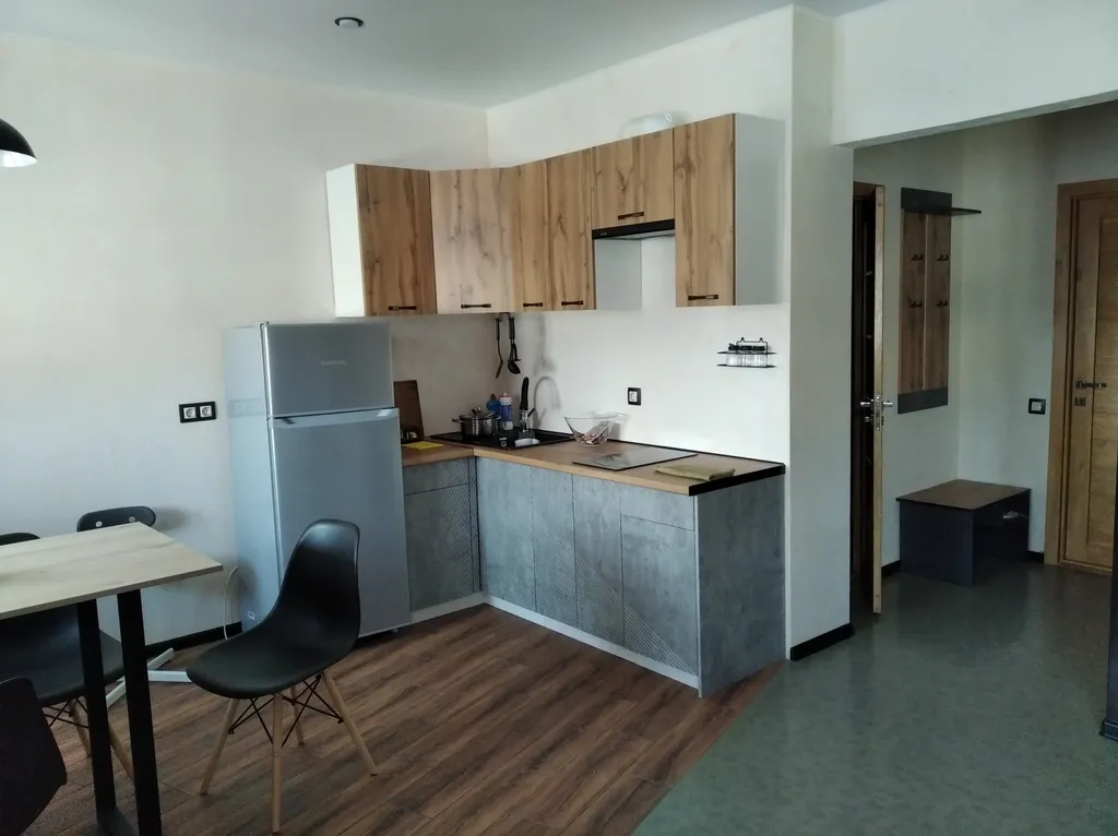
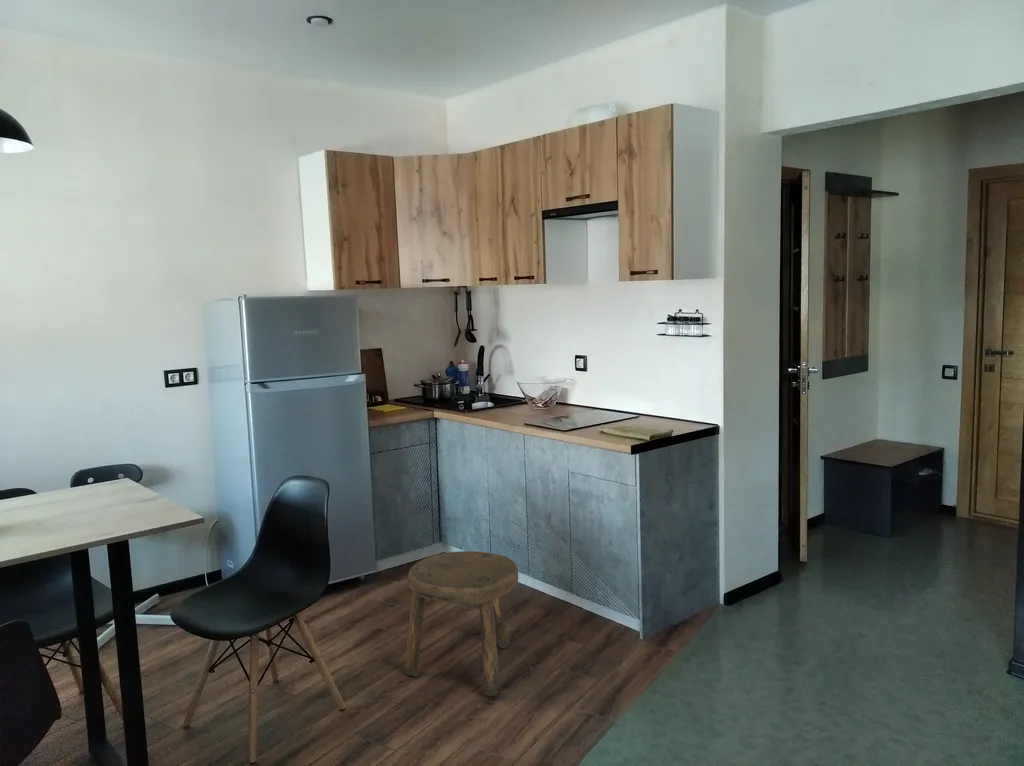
+ stool (480, 617)
